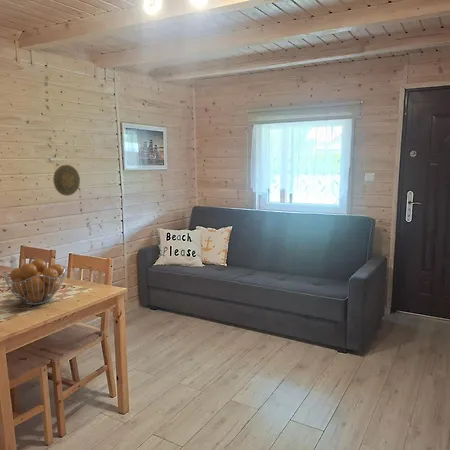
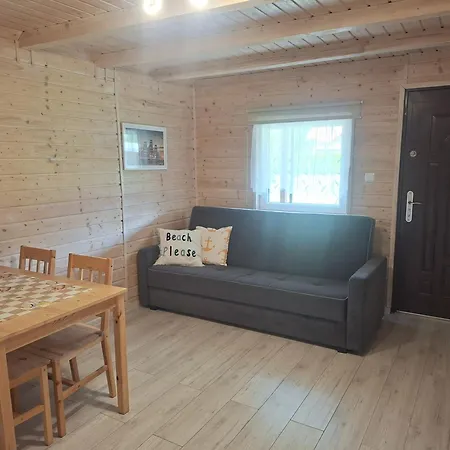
- fruit basket (36, 281)
- decorative plate (67, 180)
